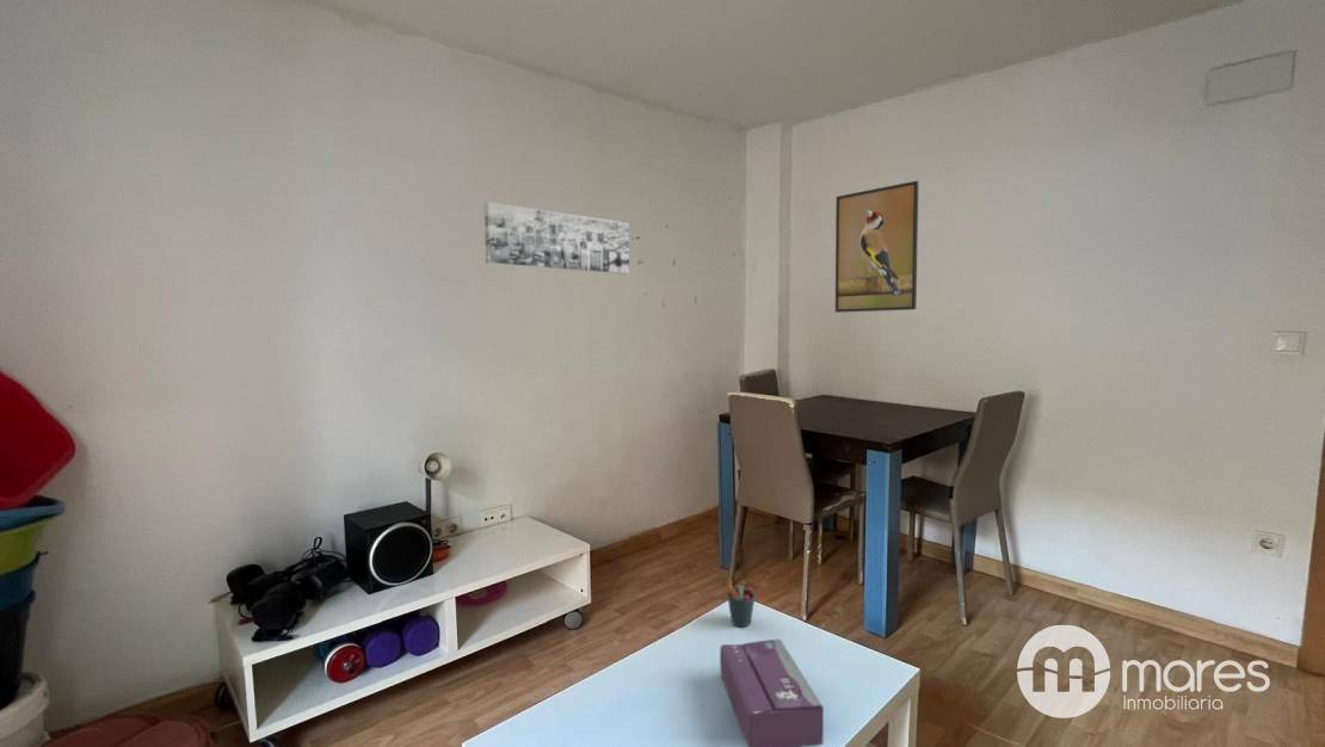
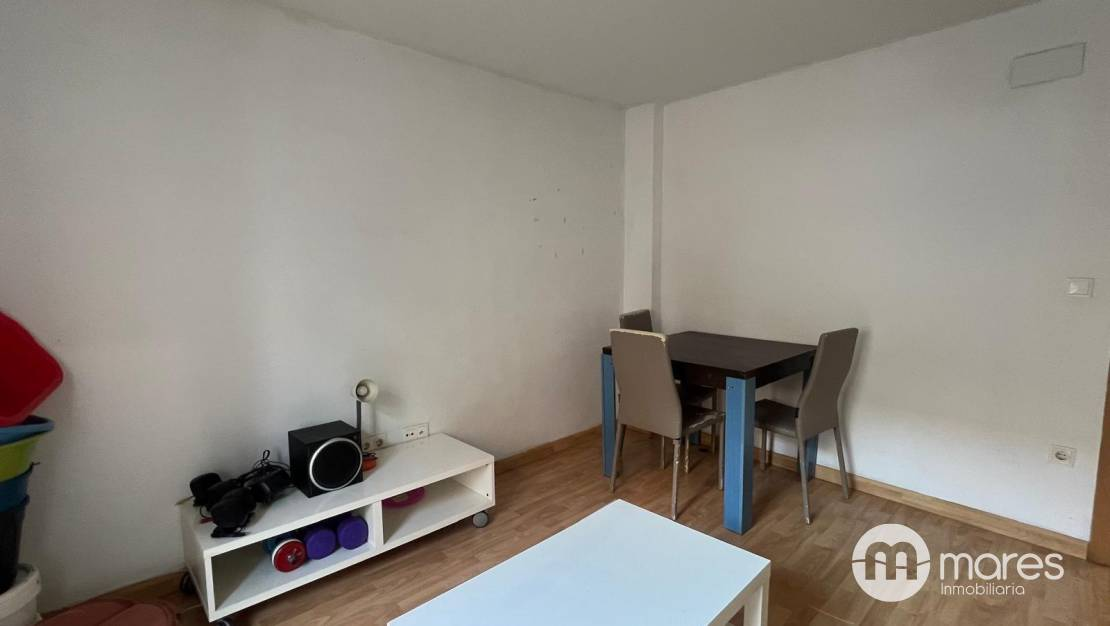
- wall art (563, 241)
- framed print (874, 251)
- tissue box (766, 689)
- pen holder (740, 600)
